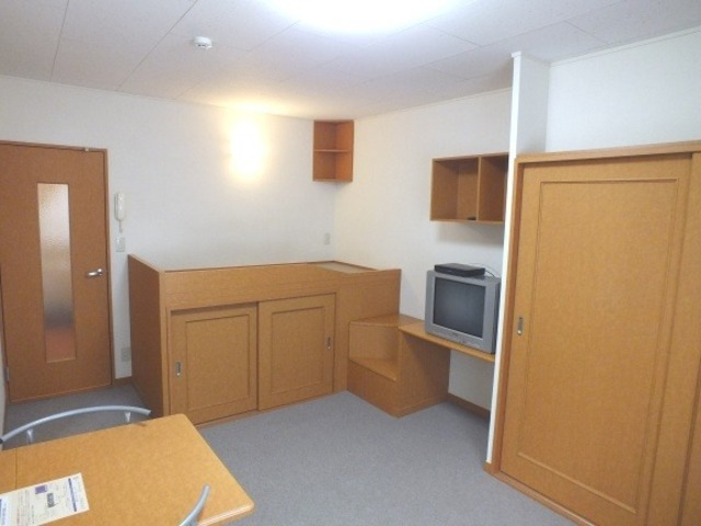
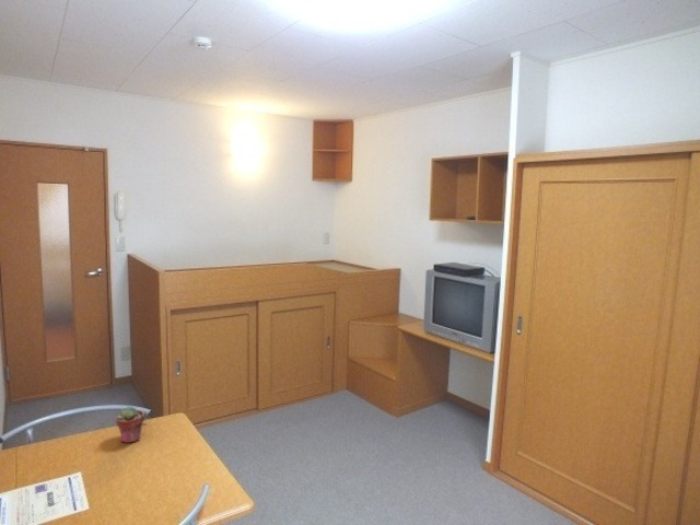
+ potted succulent (130, 422)
